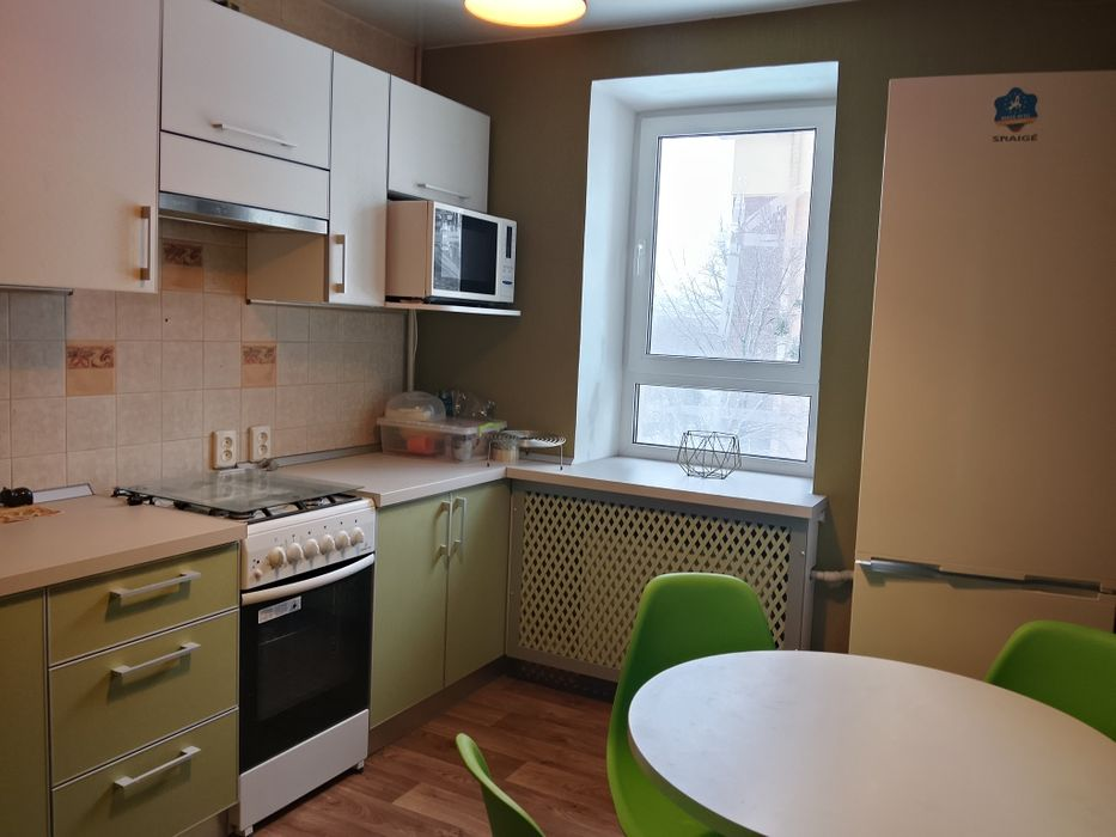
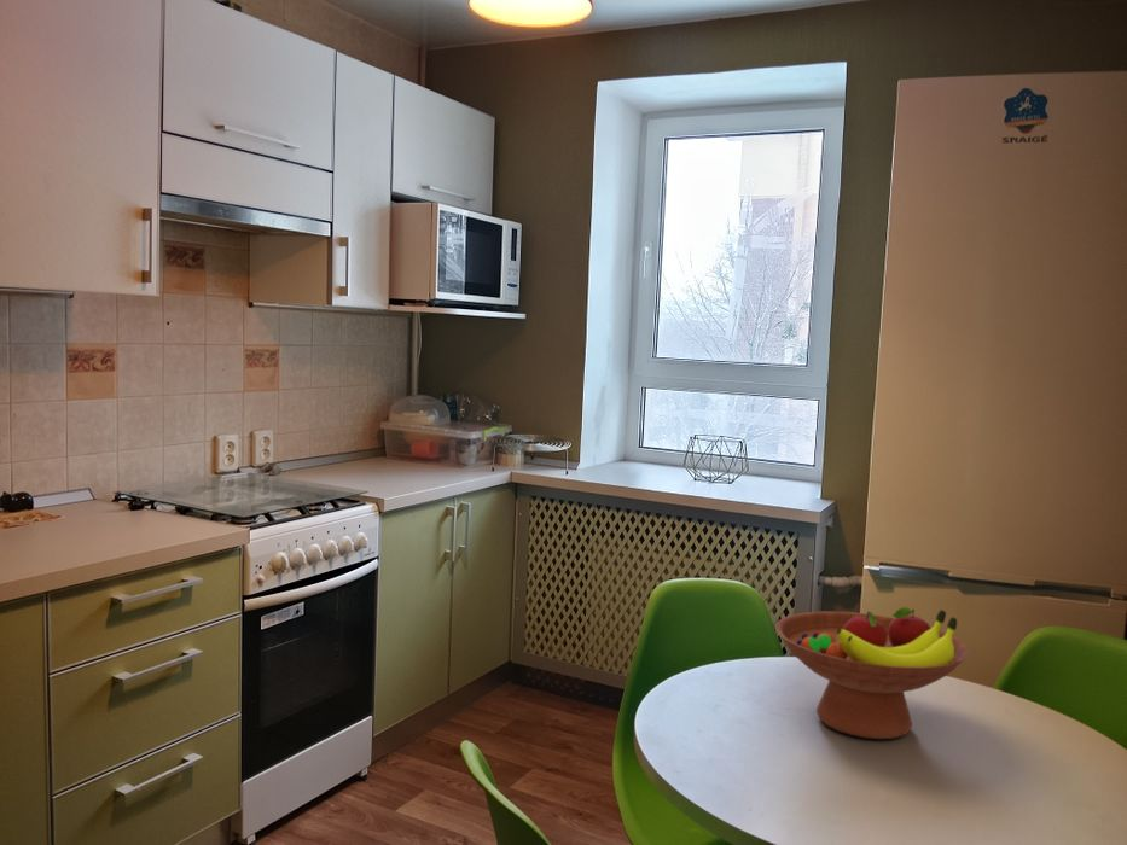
+ fruit bowl (867, 663)
